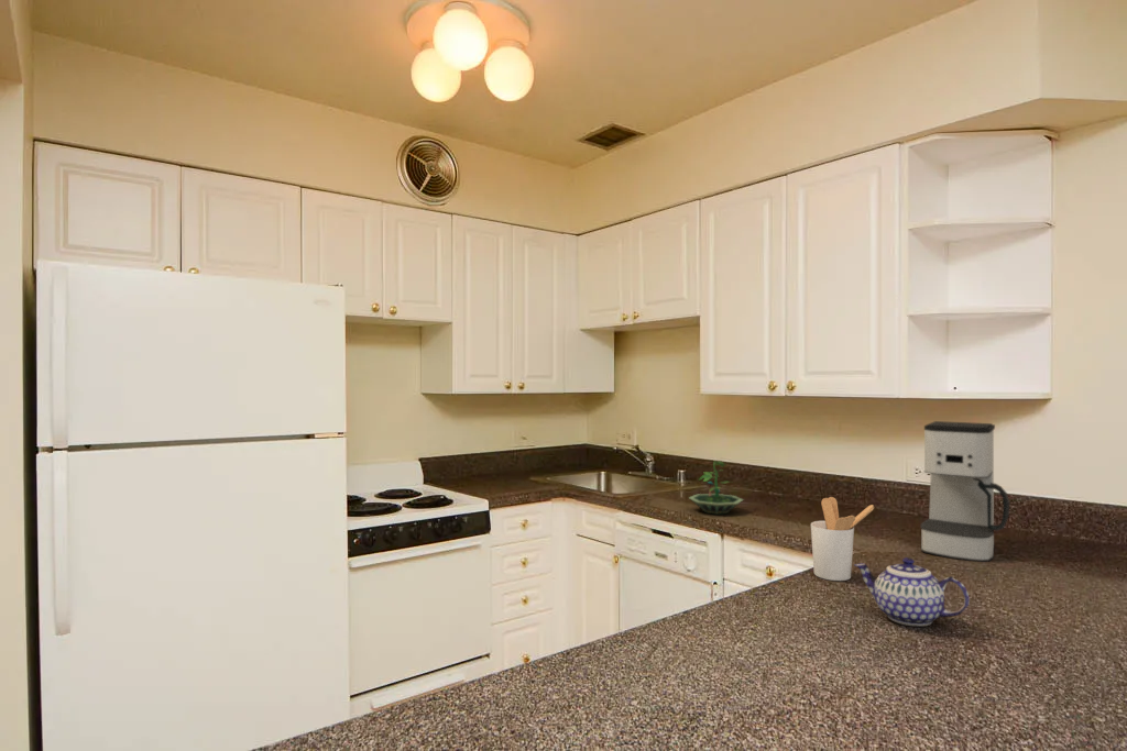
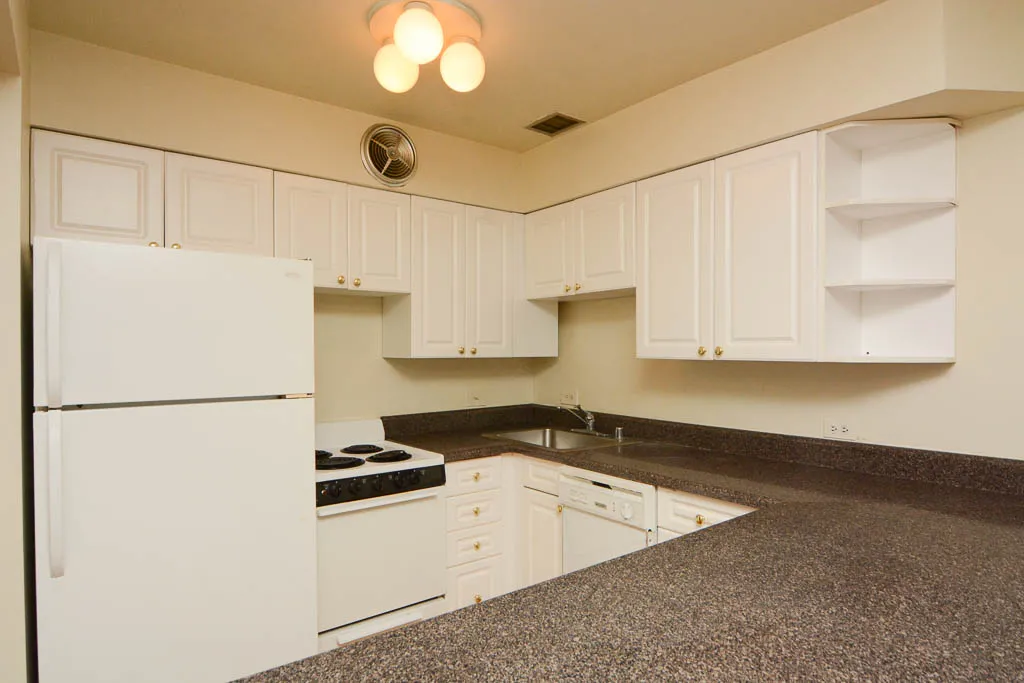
- utensil holder (843, 539)
- coffee maker (964, 487)
- terrarium (715, 470)
- teapot (908, 588)
